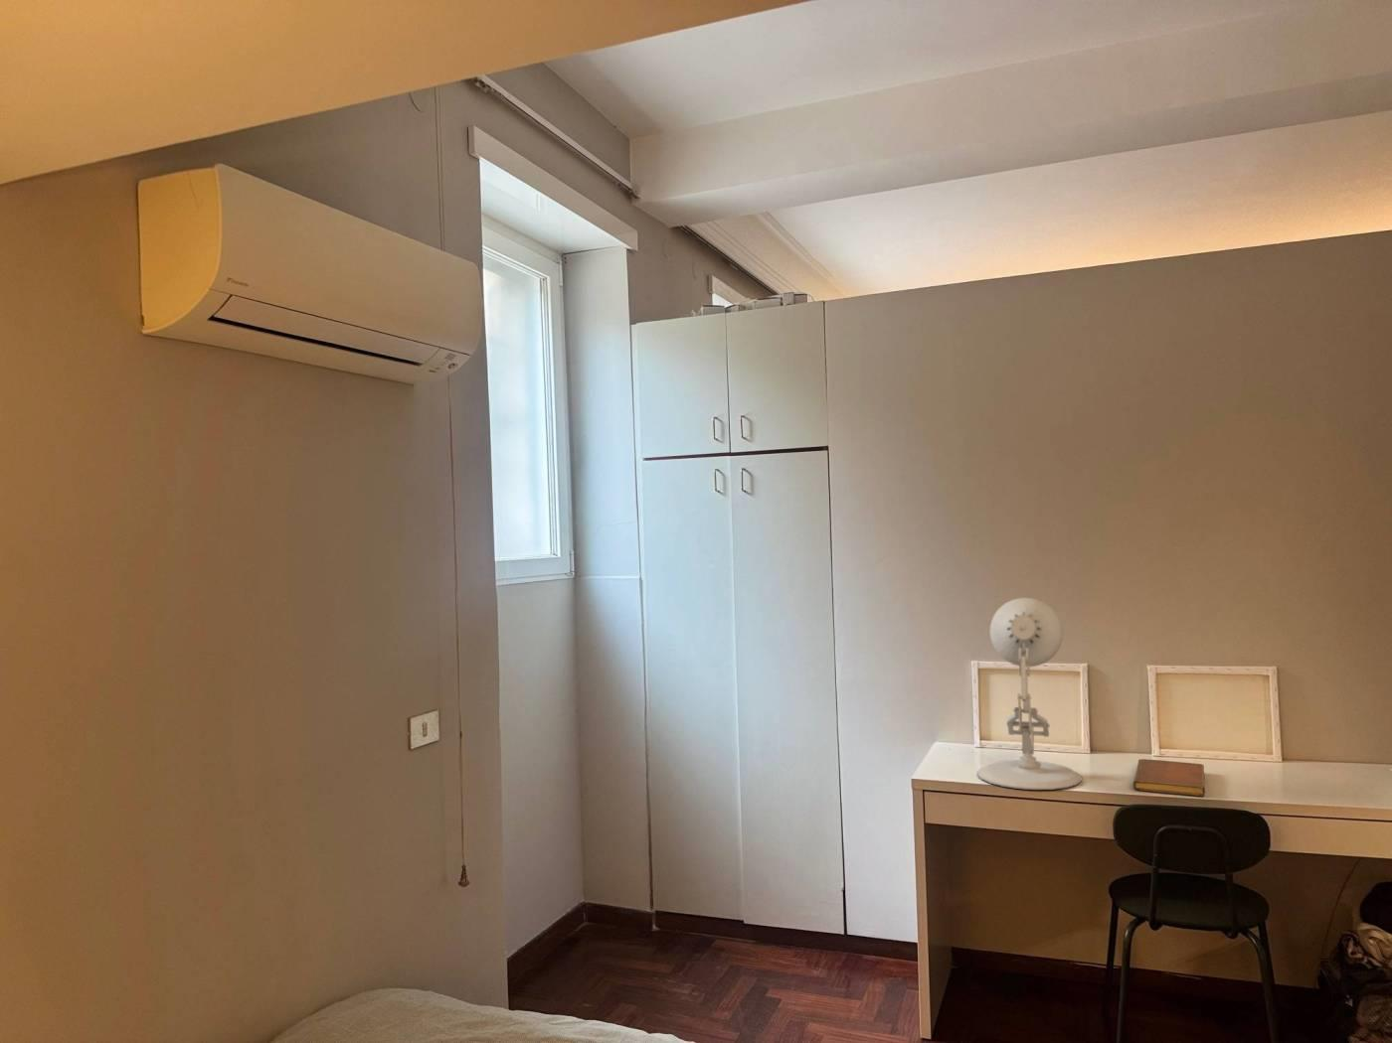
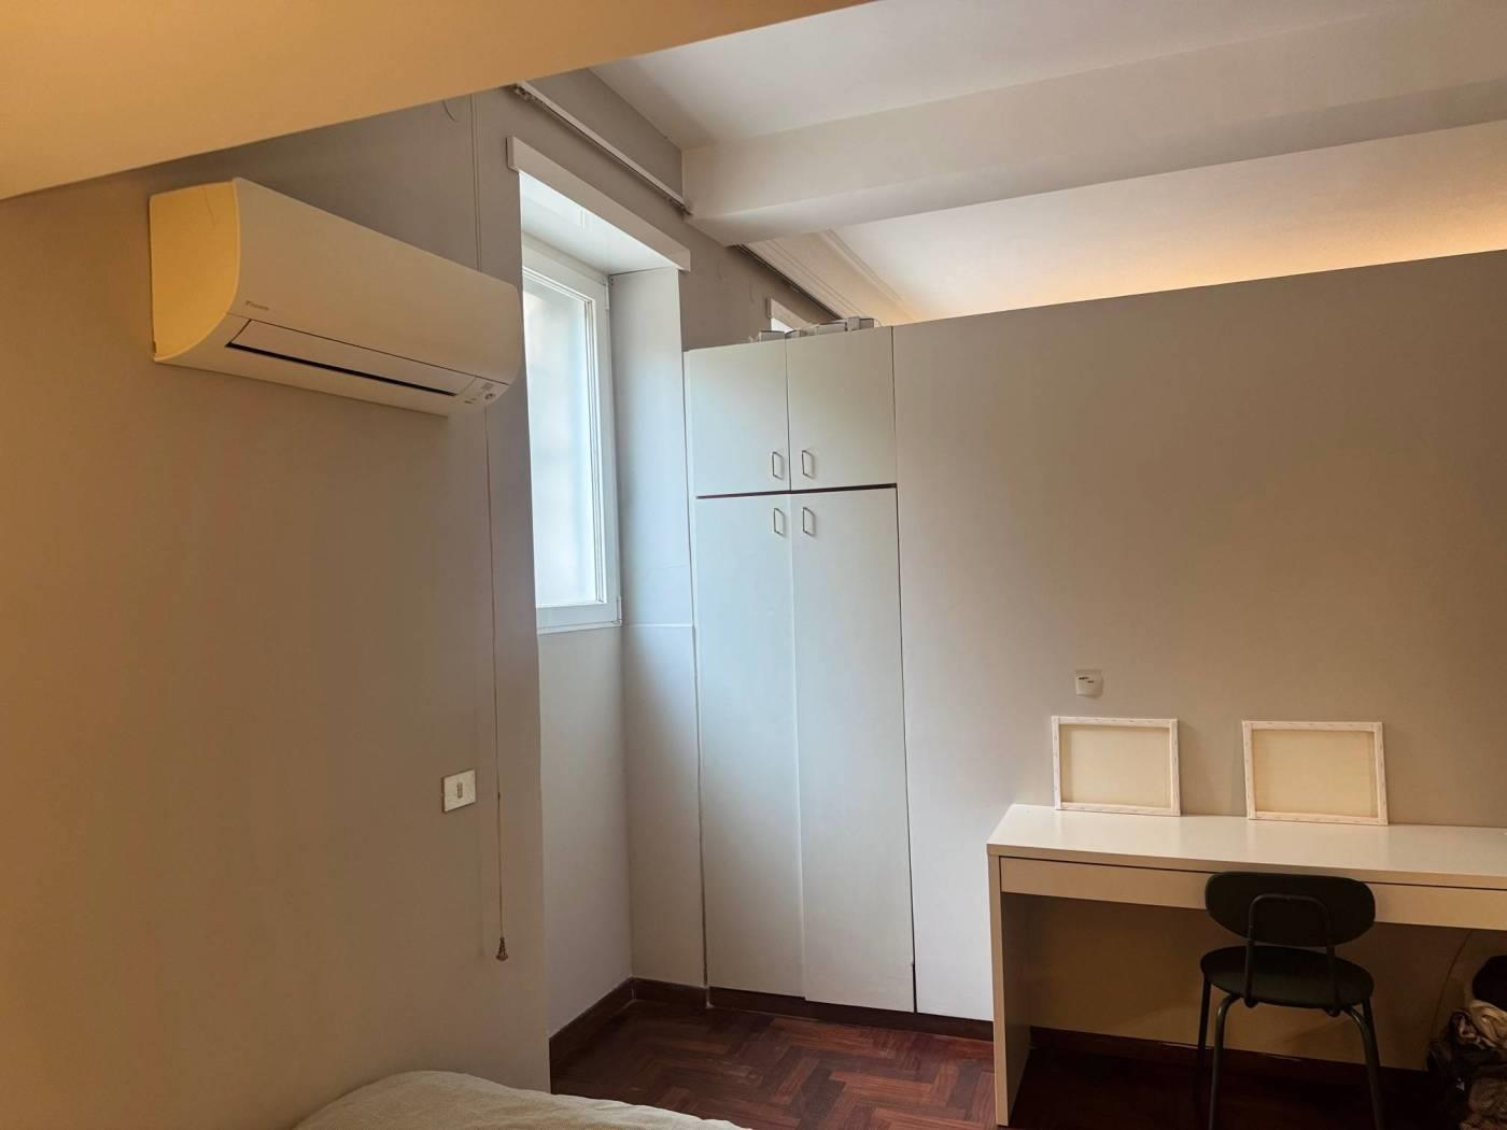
- notebook (1169, 776)
- desk lamp (1025, 687)
